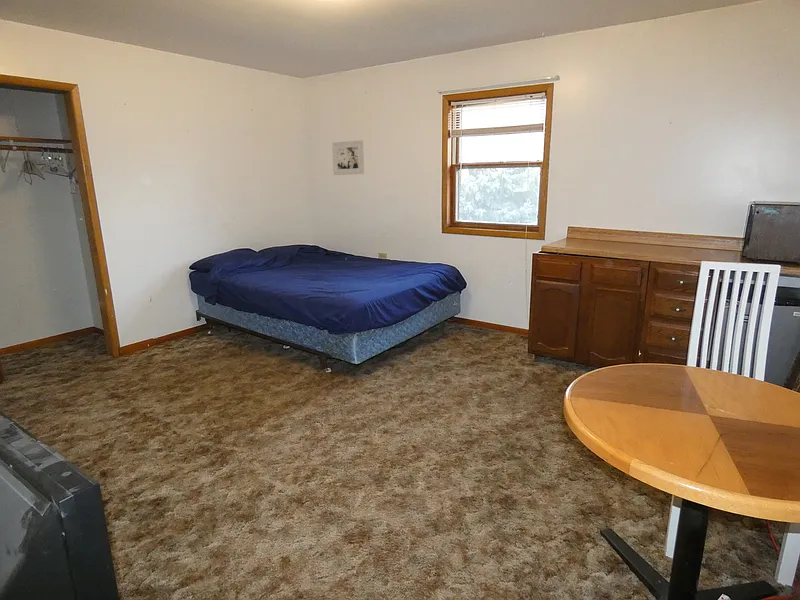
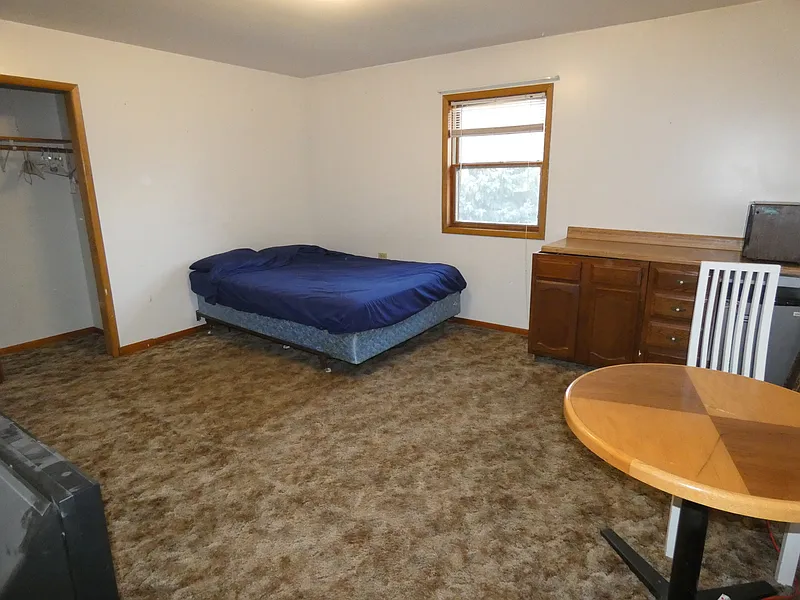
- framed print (347, 158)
